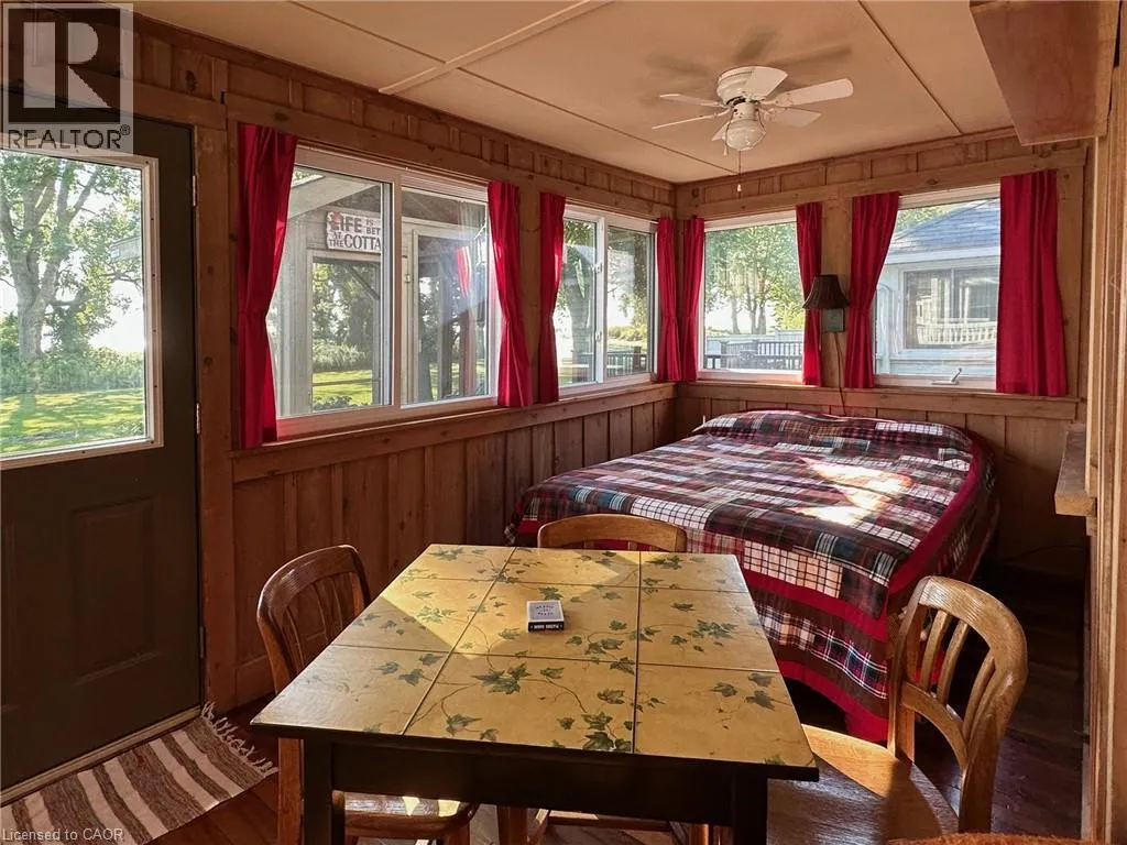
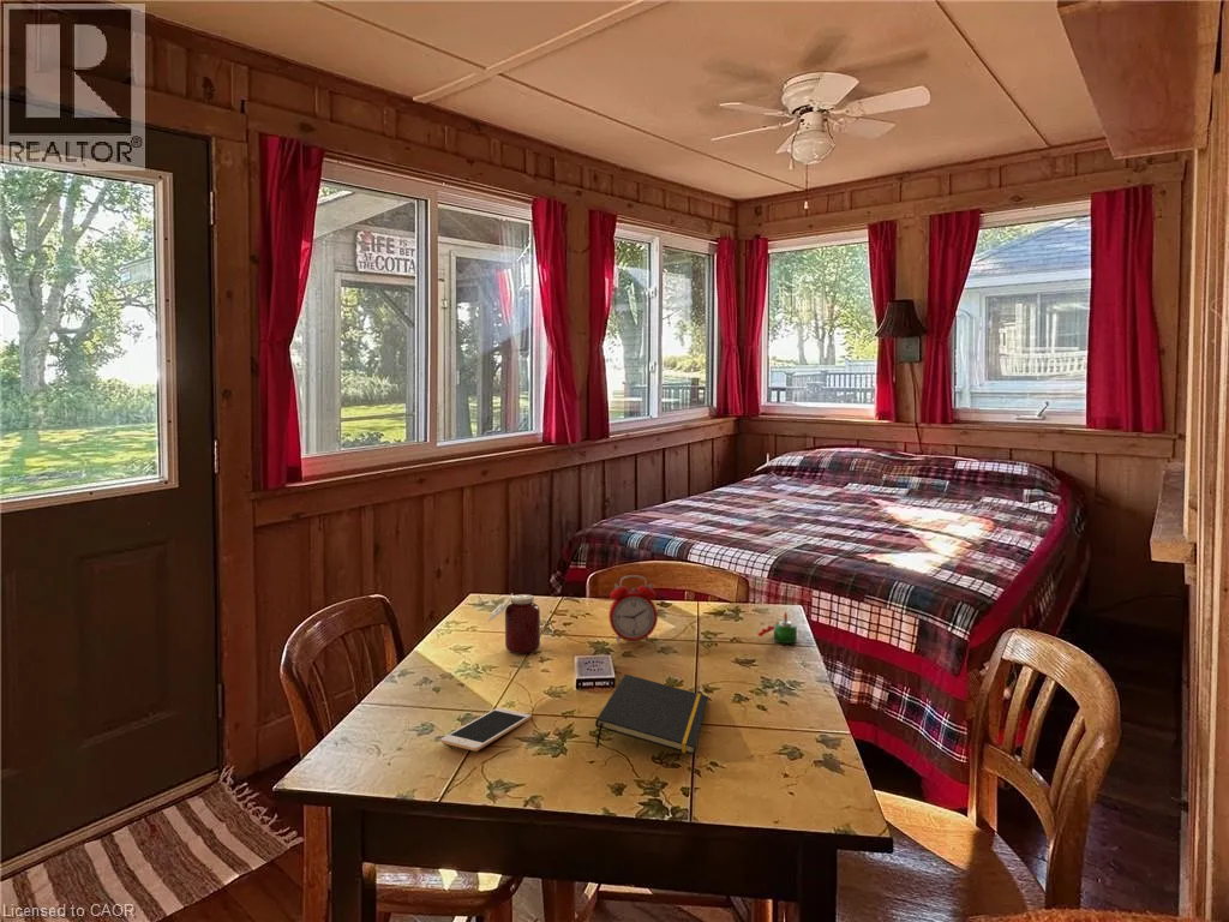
+ alarm clock (633, 607)
+ candle (777, 623)
+ notepad (655, 710)
+ cell phone (487, 728)
+ jar (515, 622)
